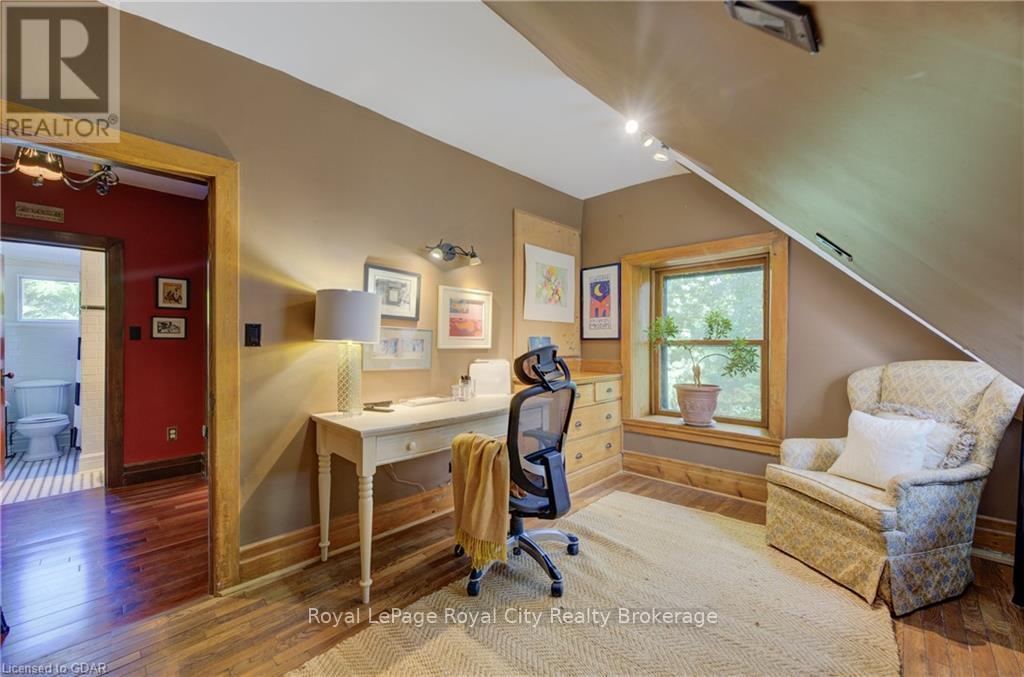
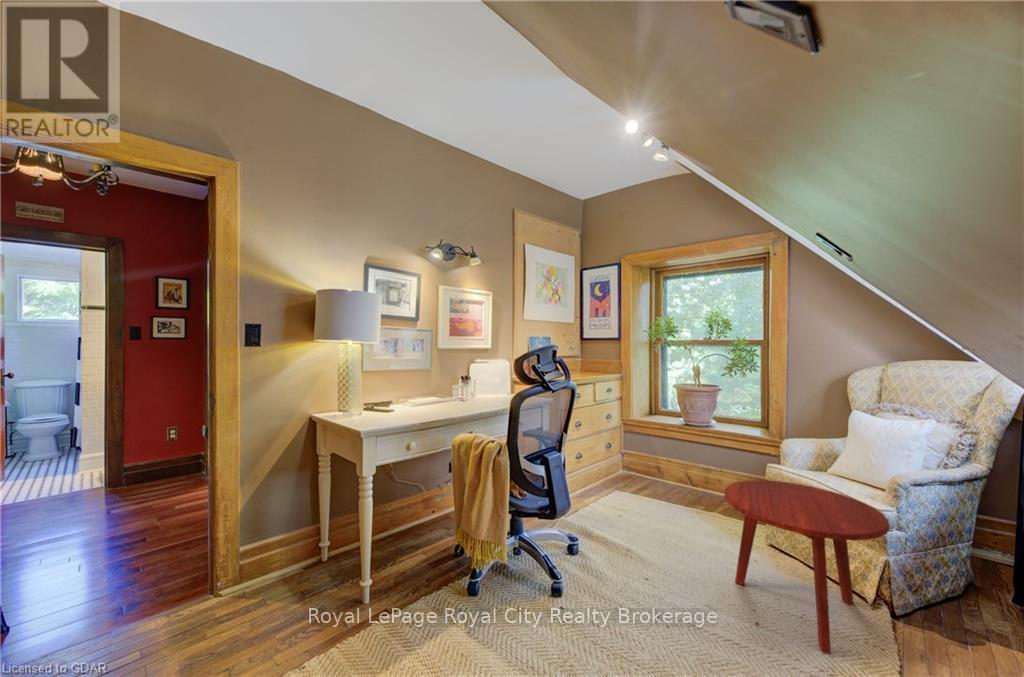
+ side table (813, 555)
